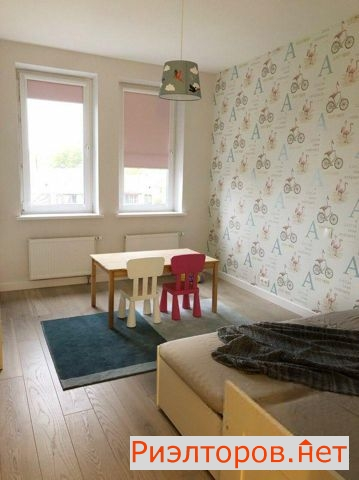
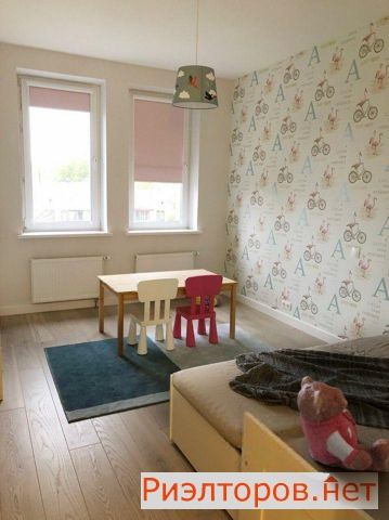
+ teddy bear (337, 417)
